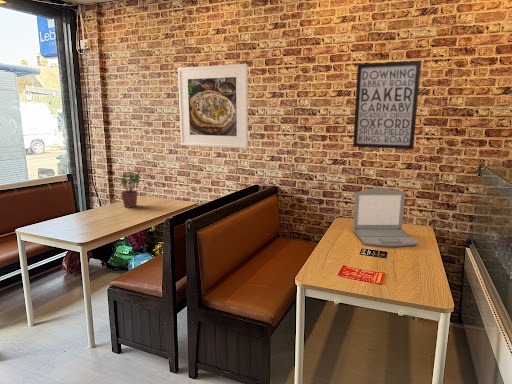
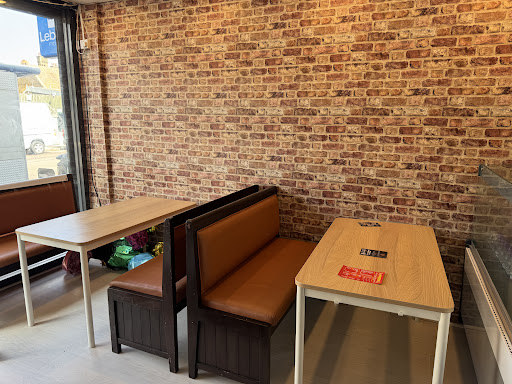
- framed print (212, 107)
- wall art (385, 106)
- potted plant (129, 189)
- laptop (386, 216)
